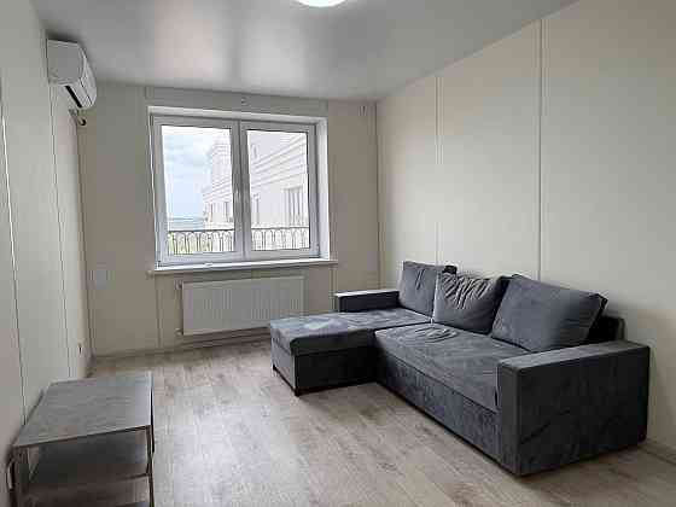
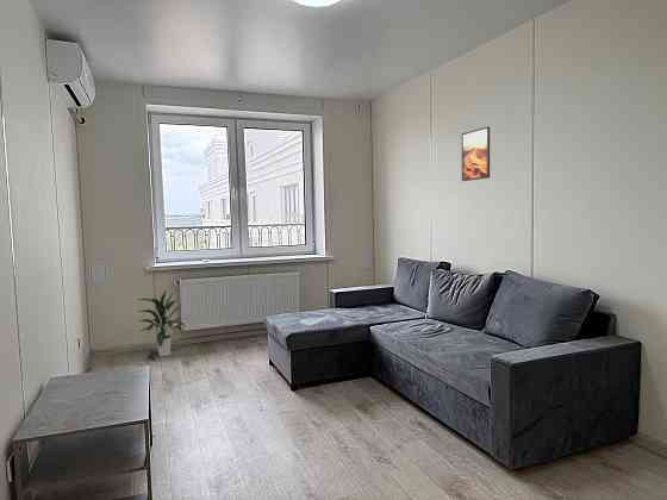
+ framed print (475, 155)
+ indoor plant (161, 321)
